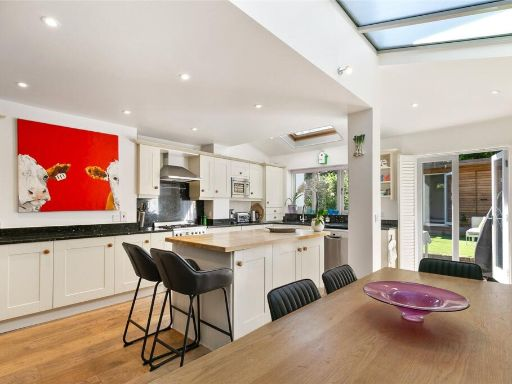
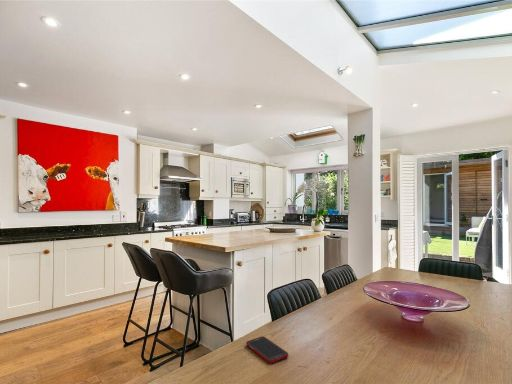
+ cell phone (266, 348)
